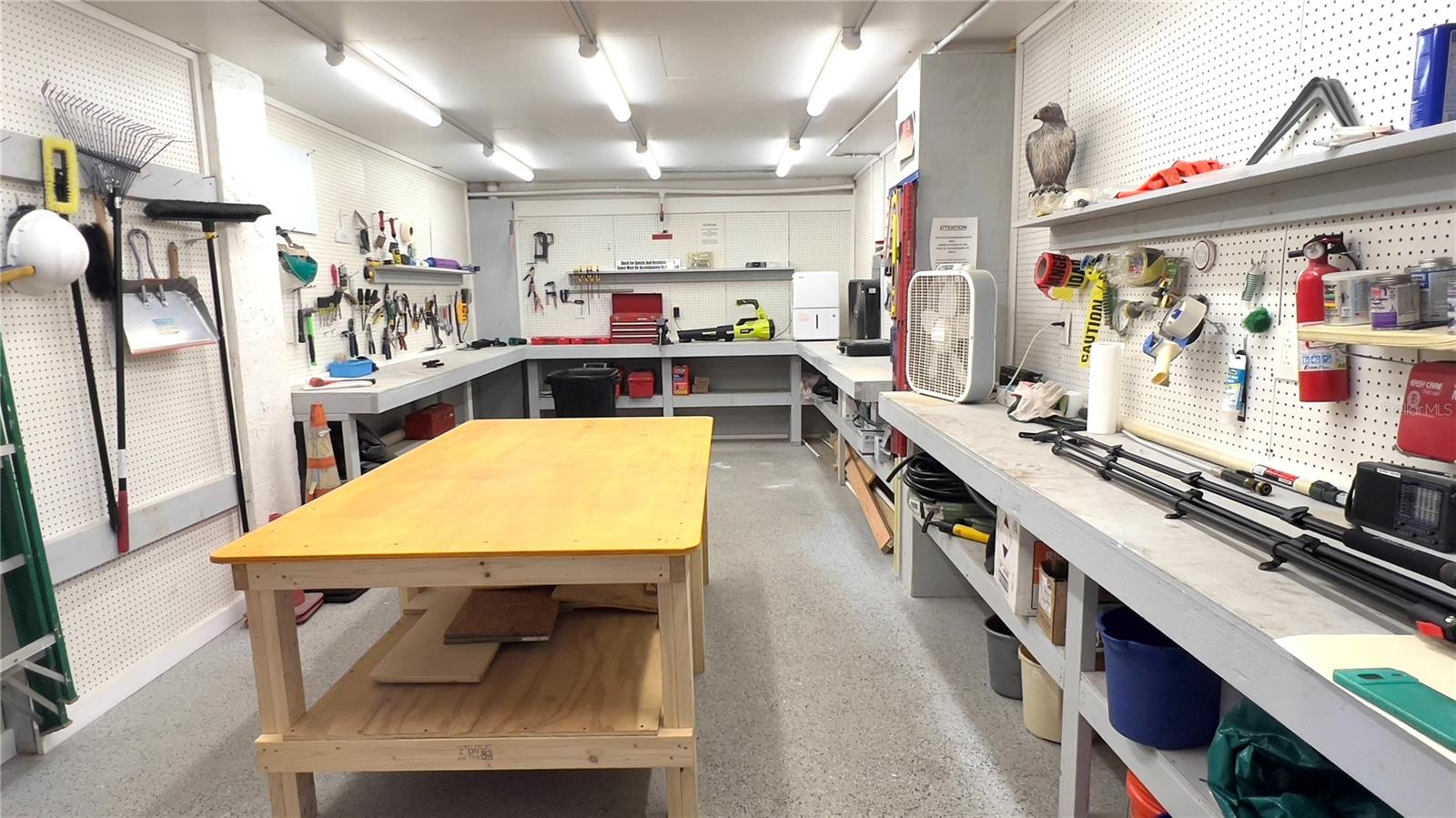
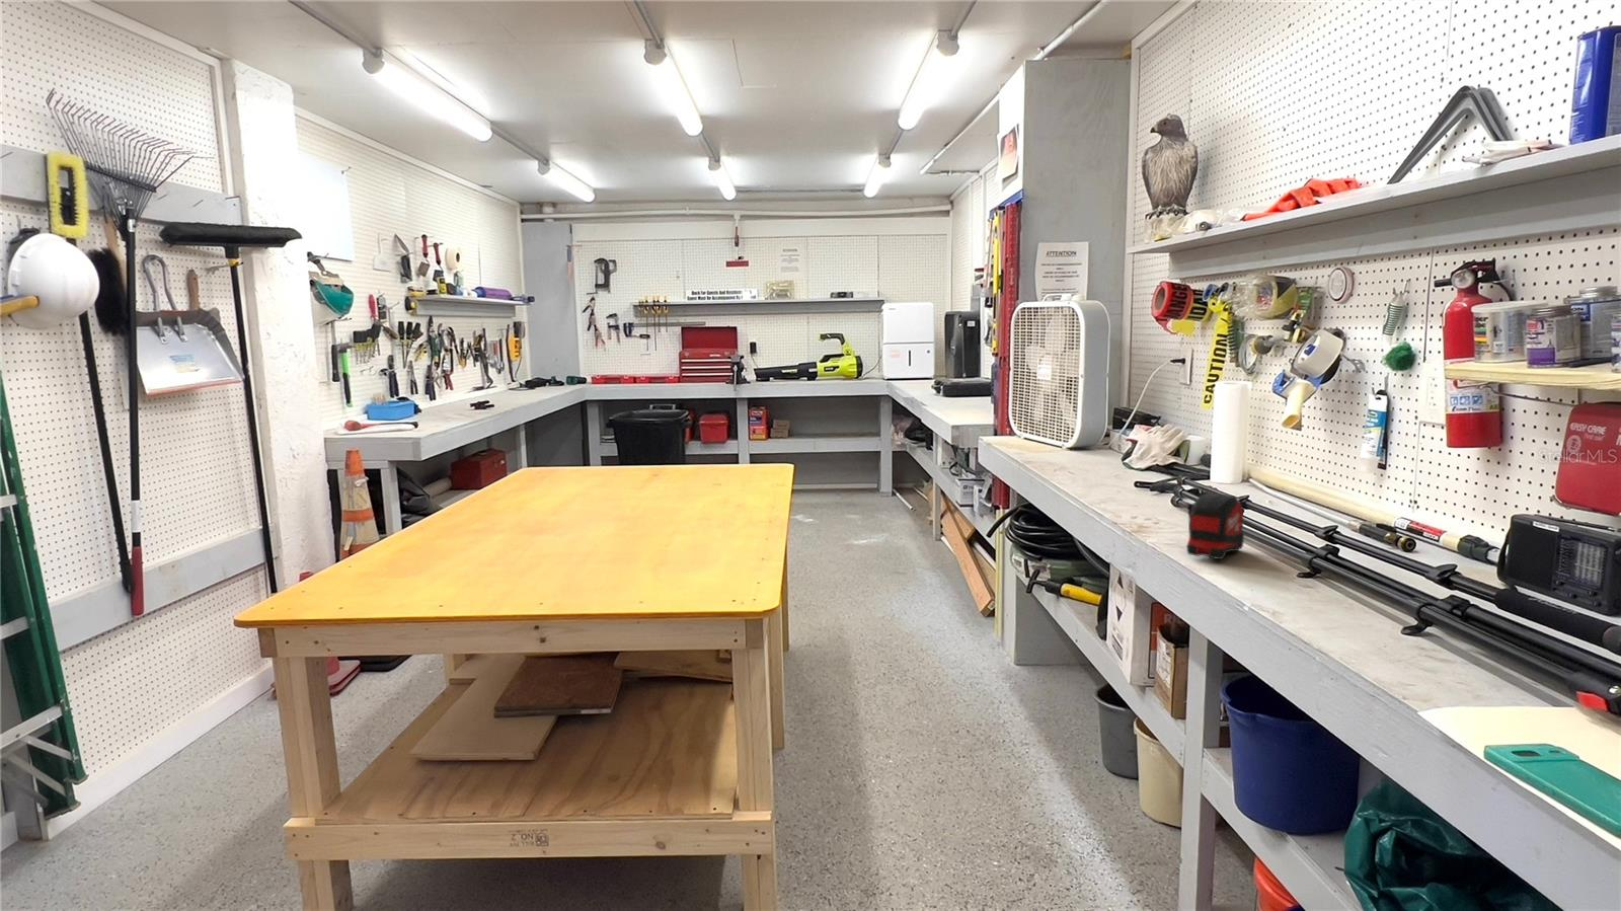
+ tape measure (1214, 523)
